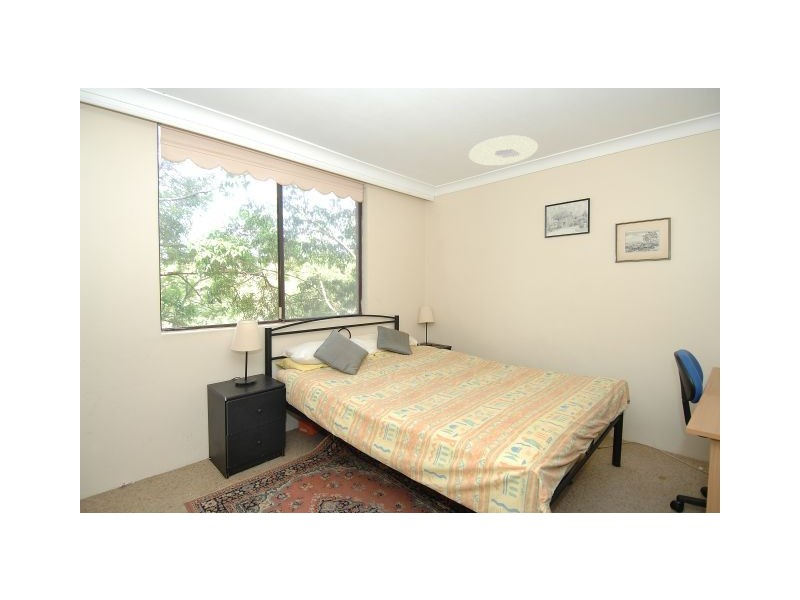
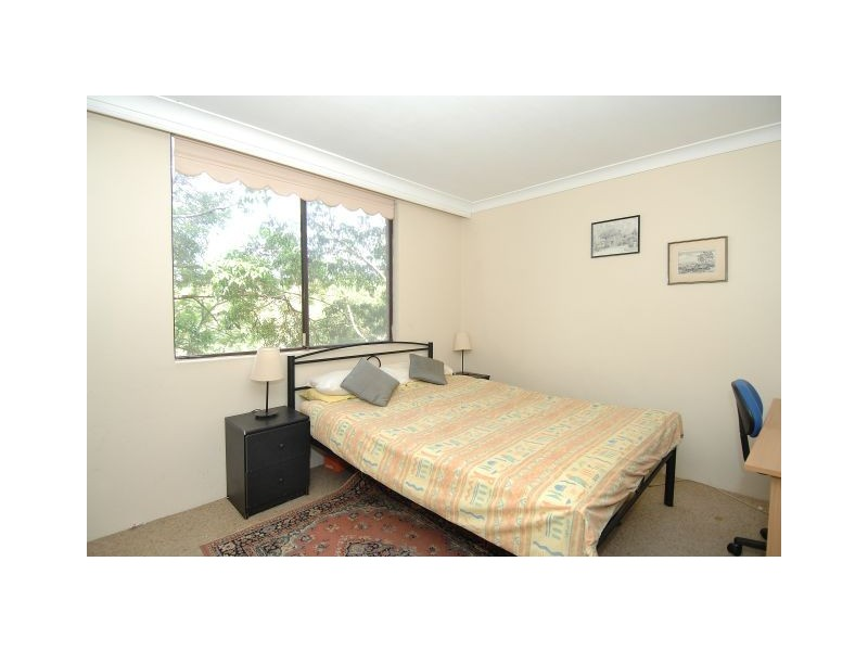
- ceiling light (502, 149)
